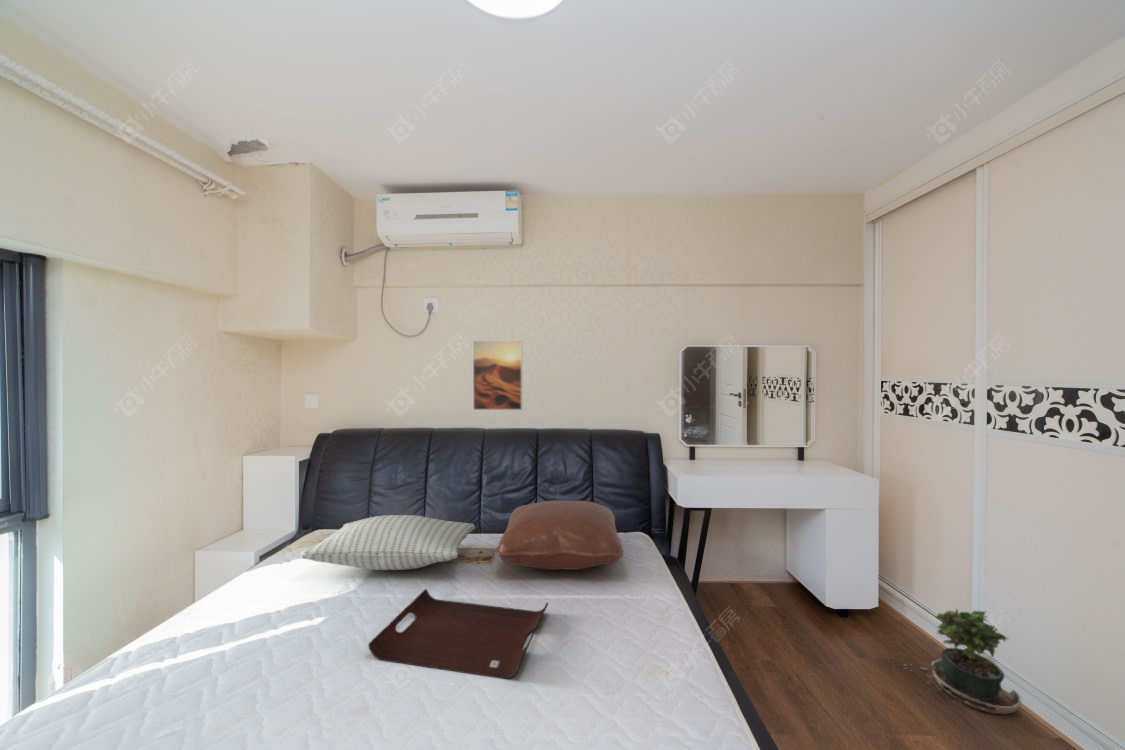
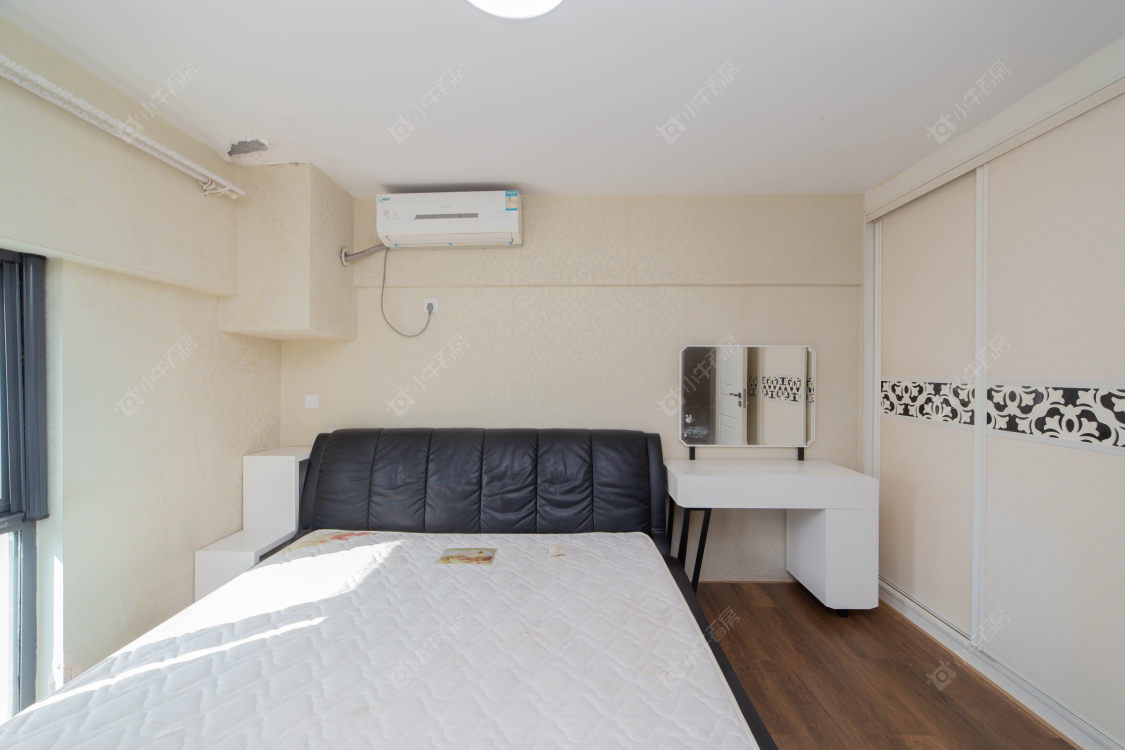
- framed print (497, 375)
- pillow (561, 533)
- serving tray (465, 628)
- pillow (395, 541)
- potted plant (965, 648)
